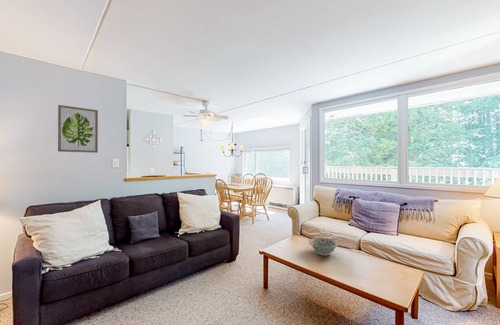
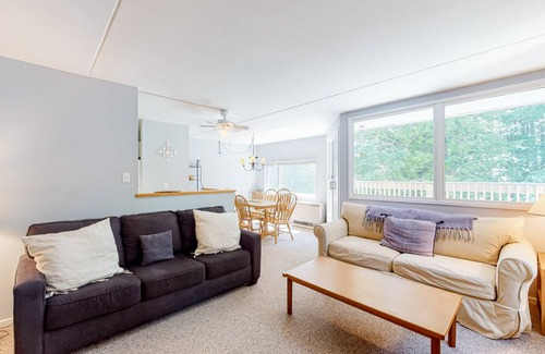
- wall art (78, 129)
- decorative bowl (323, 247)
